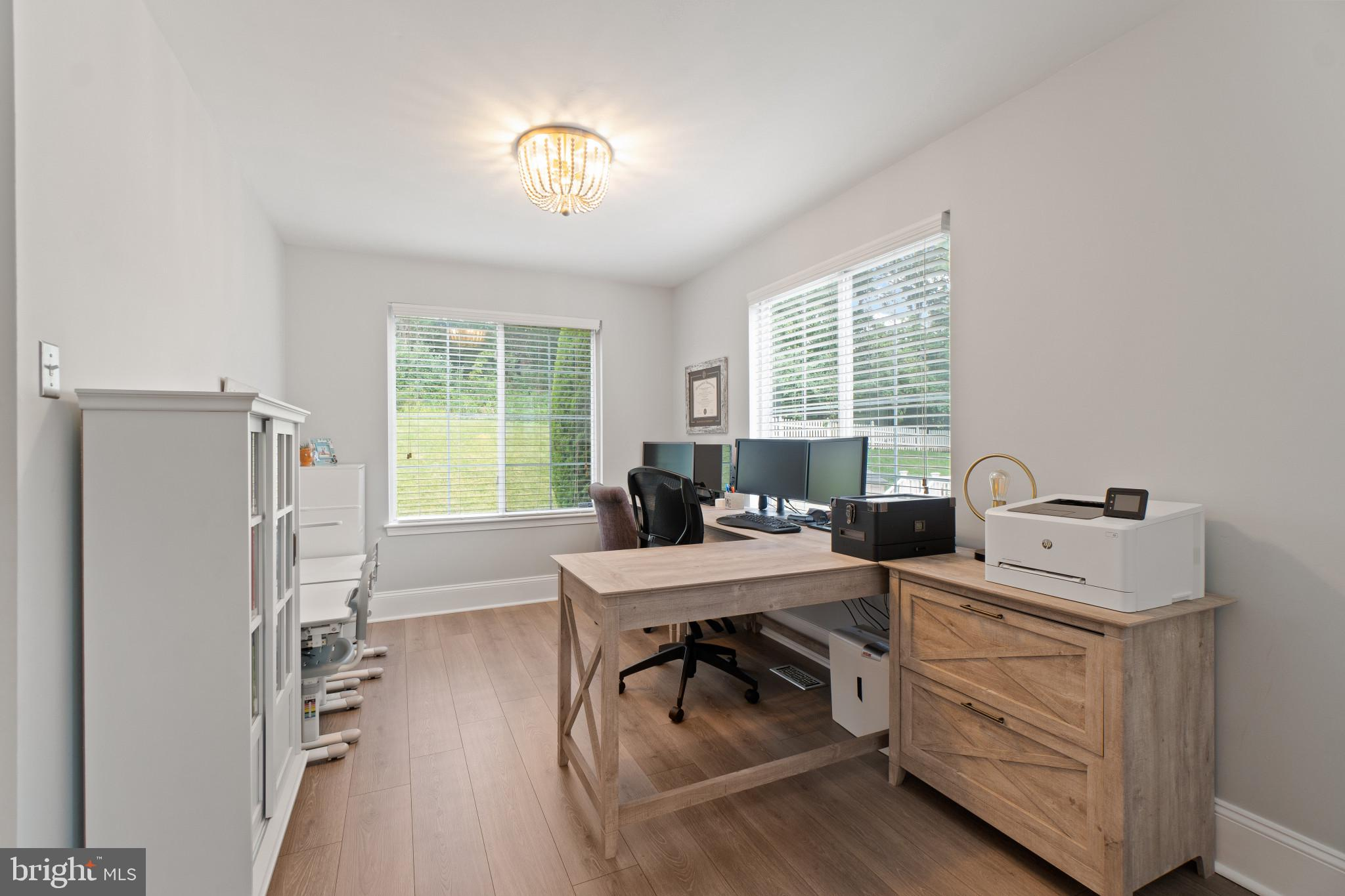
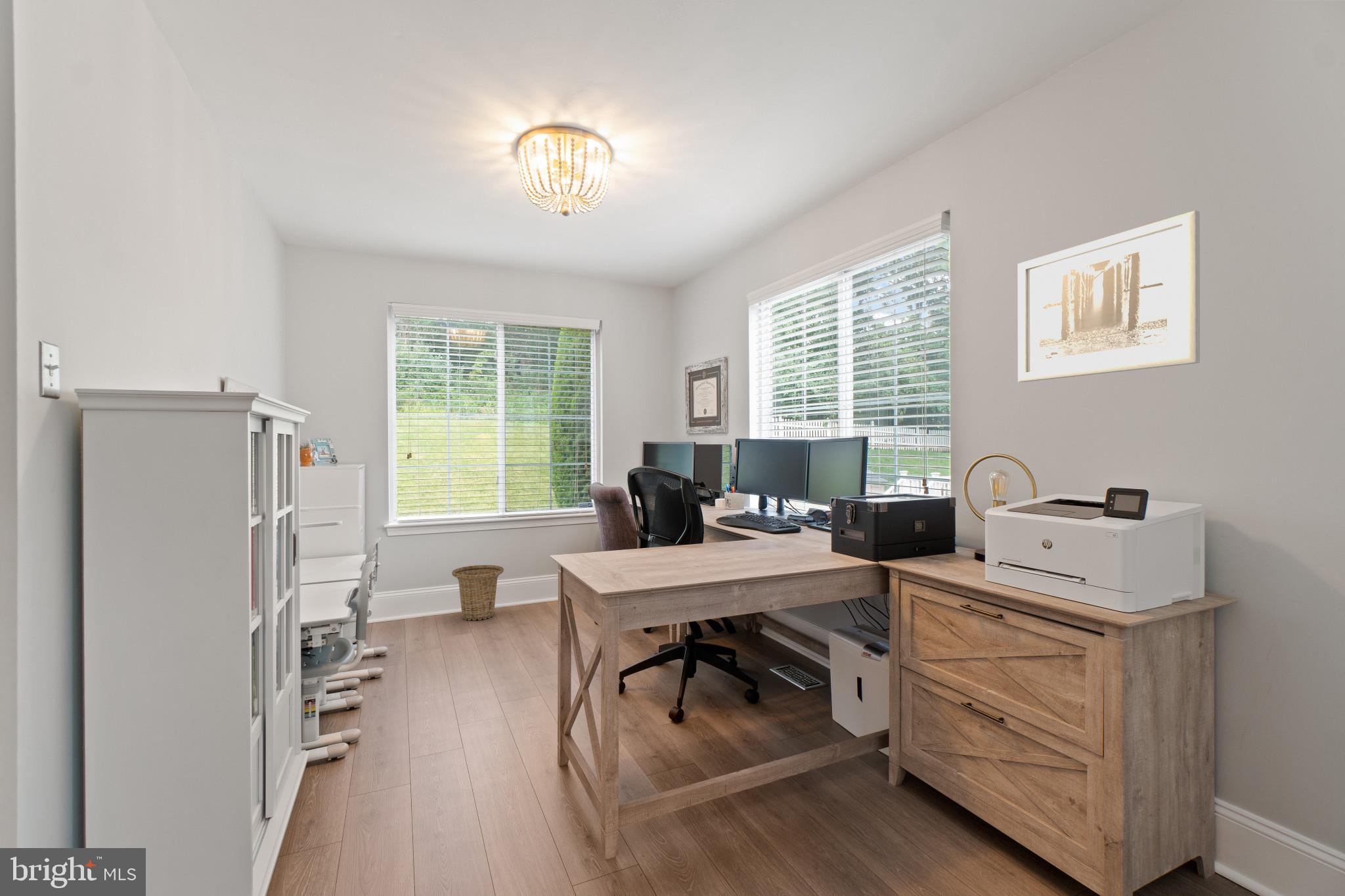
+ wall art (1097, 307)
+ basket (478, 593)
